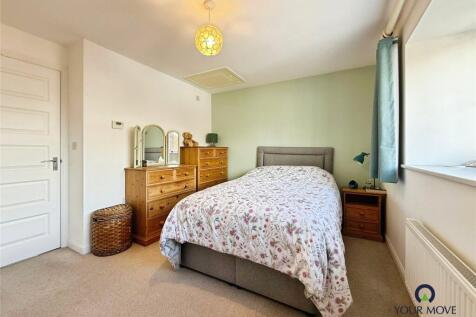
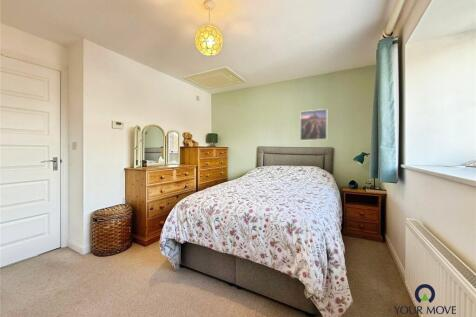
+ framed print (313, 125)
